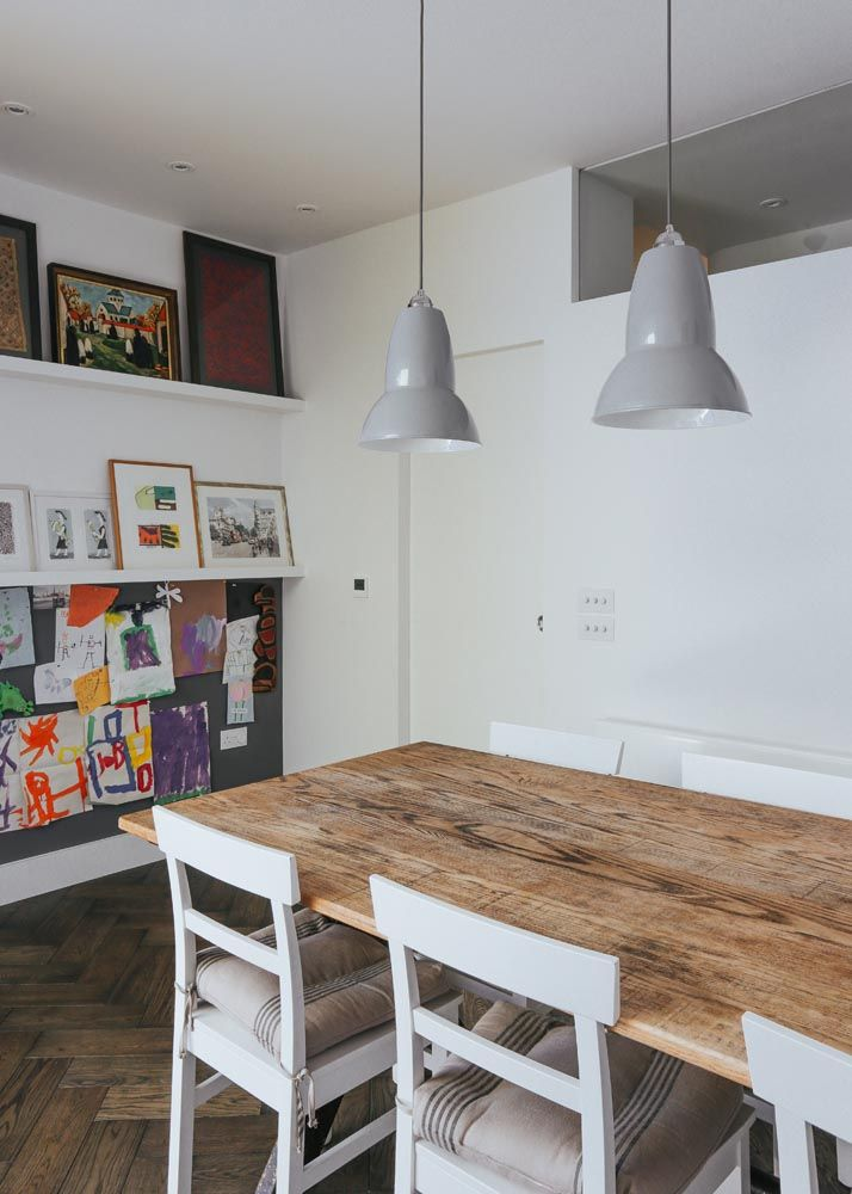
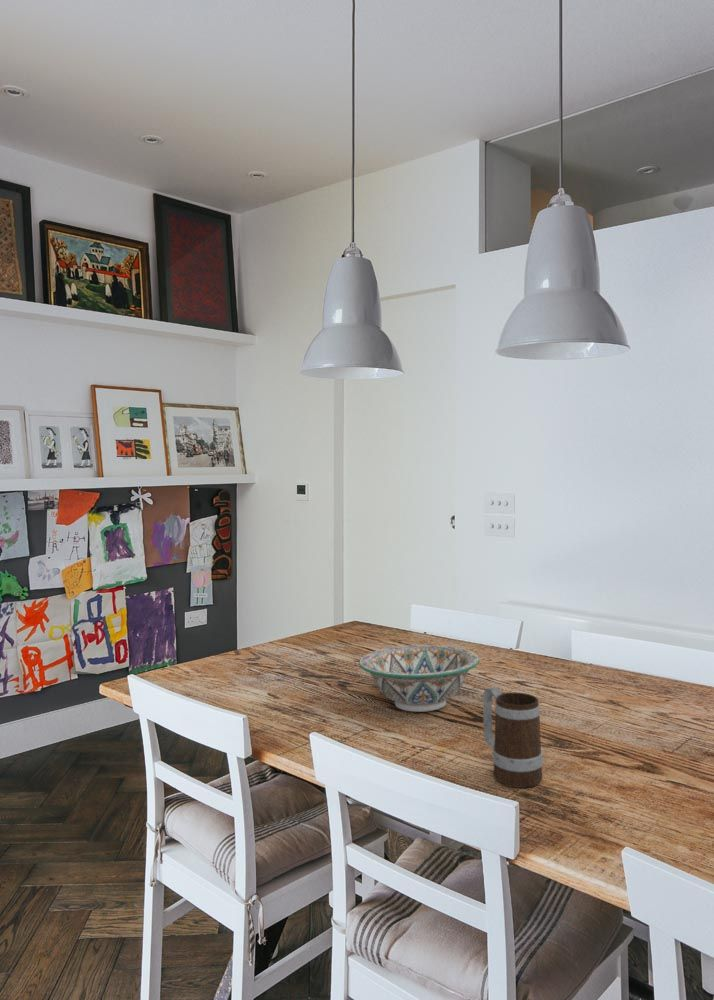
+ mug (510, 733)
+ decorative bowl (419, 680)
